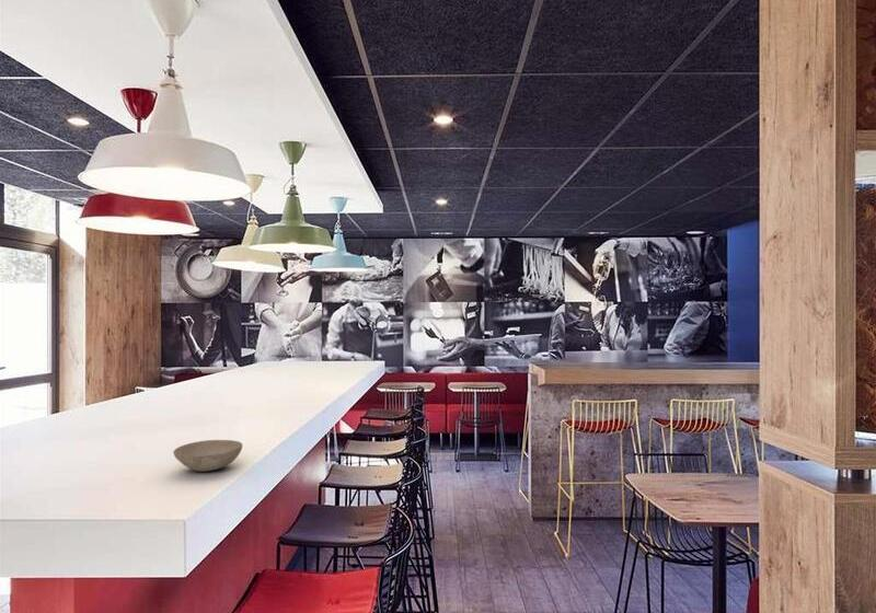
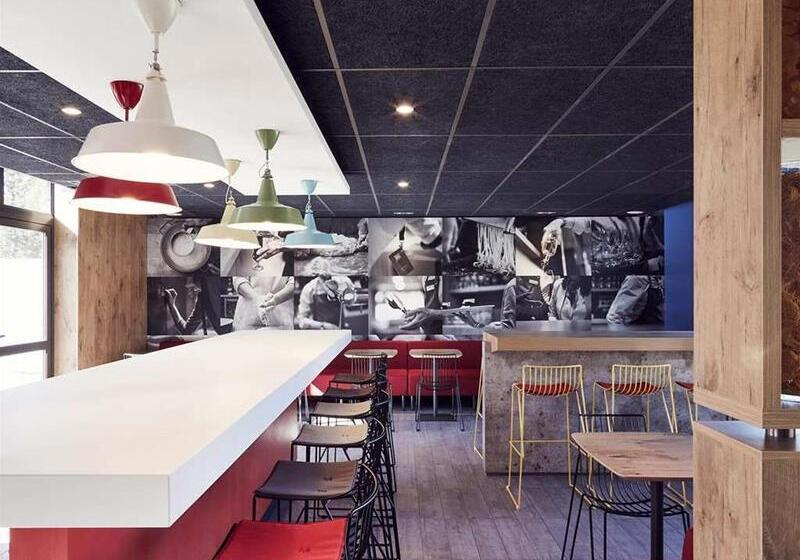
- bowl (208, 456)
